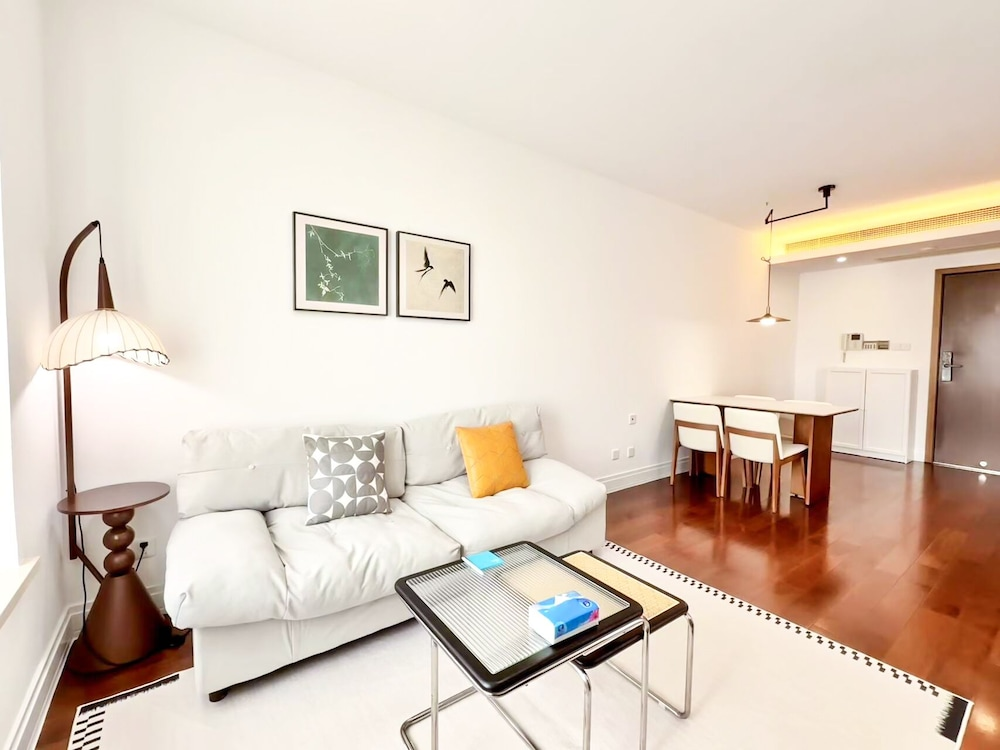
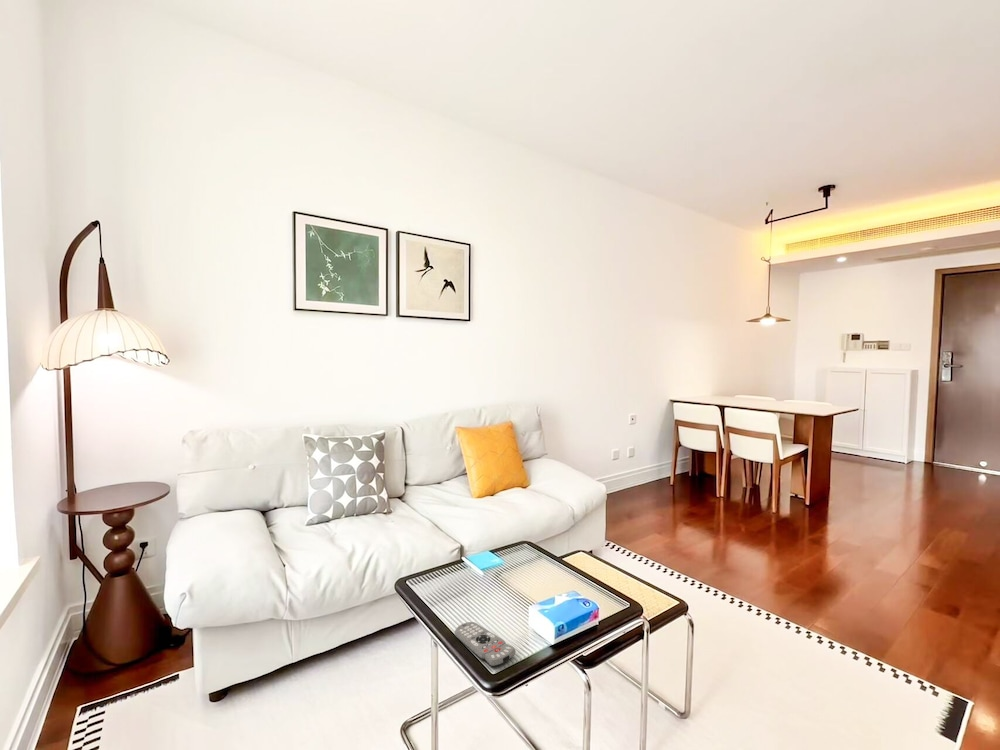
+ remote control (482, 642)
